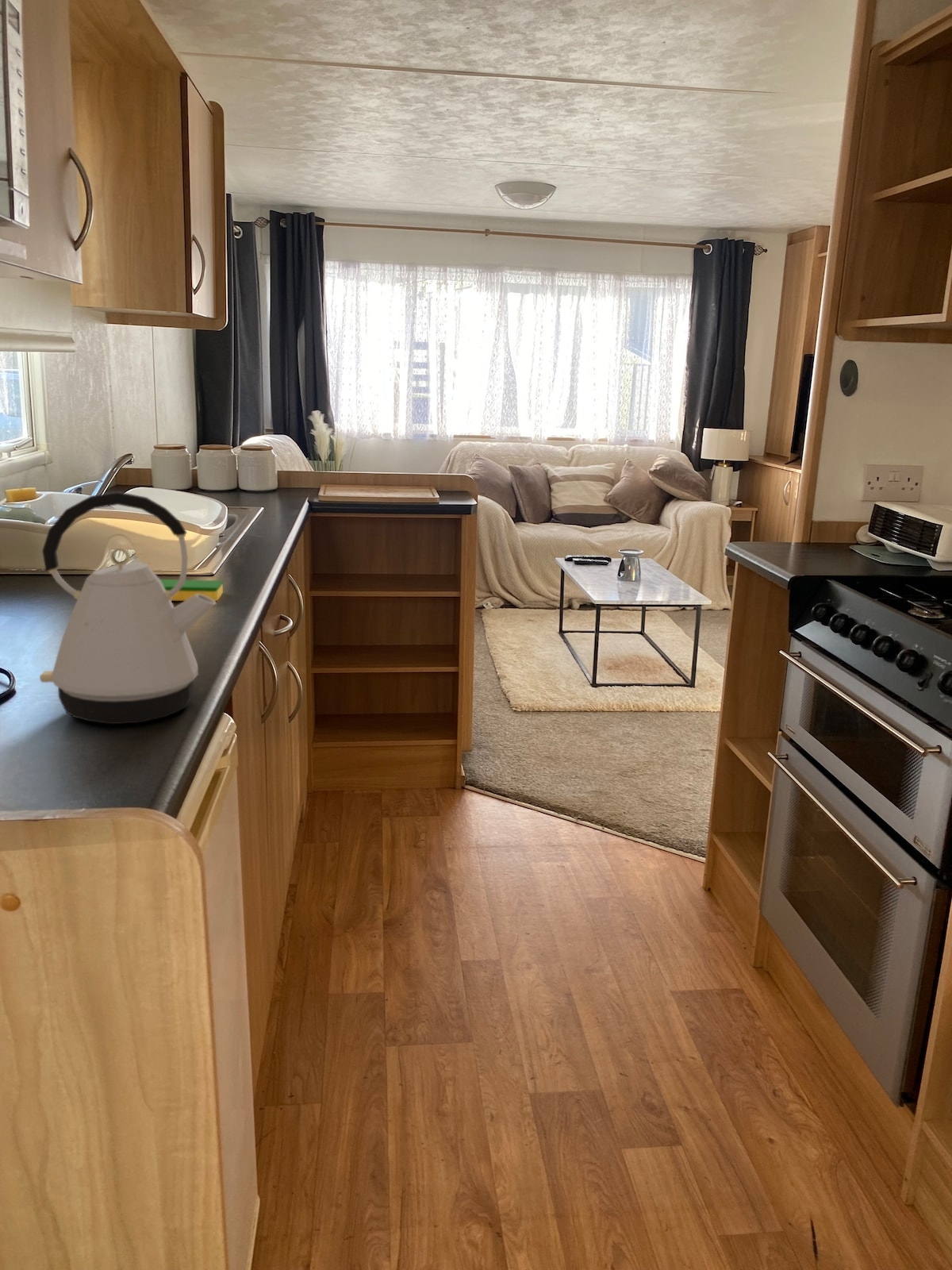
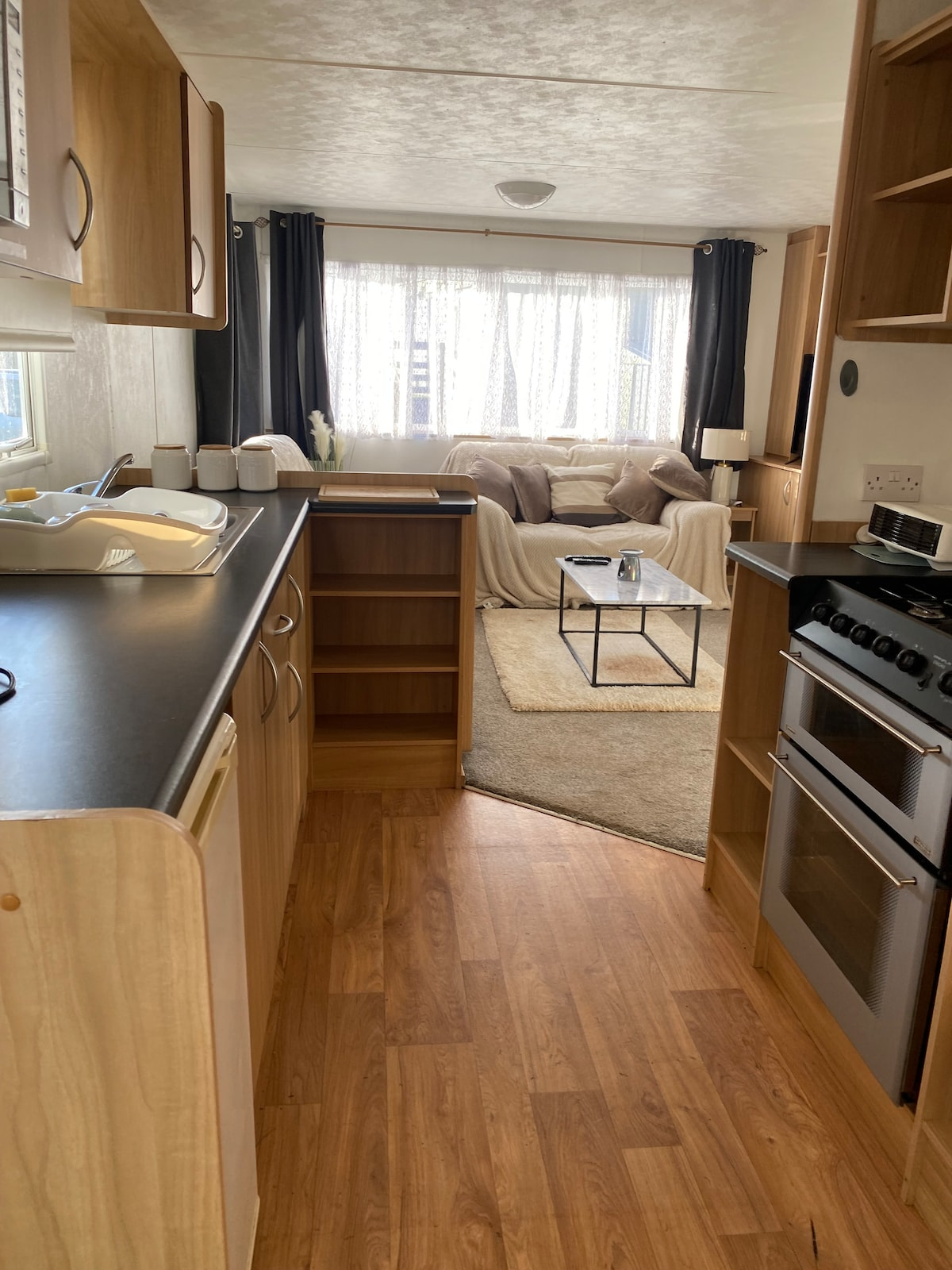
- kettle (128, 602)
- dish sponge (179, 590)
